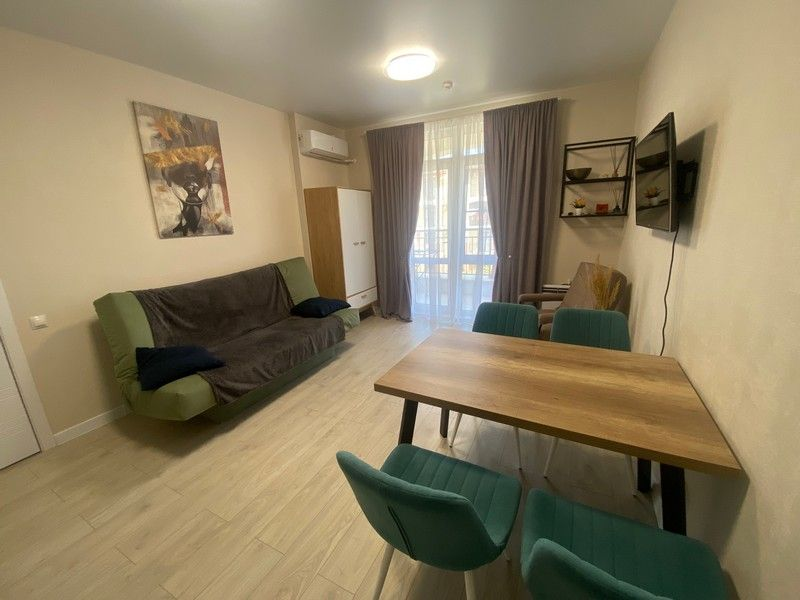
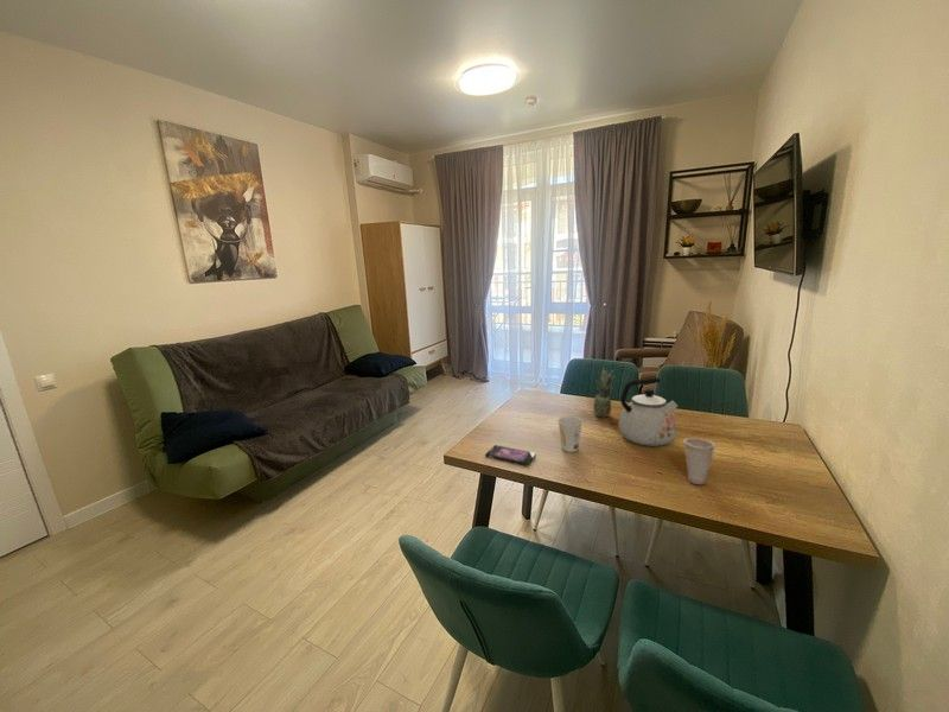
+ cup (698, 460)
+ smartphone (510, 454)
+ fruit (604, 392)
+ kettle (648, 408)
+ cup (569, 434)
